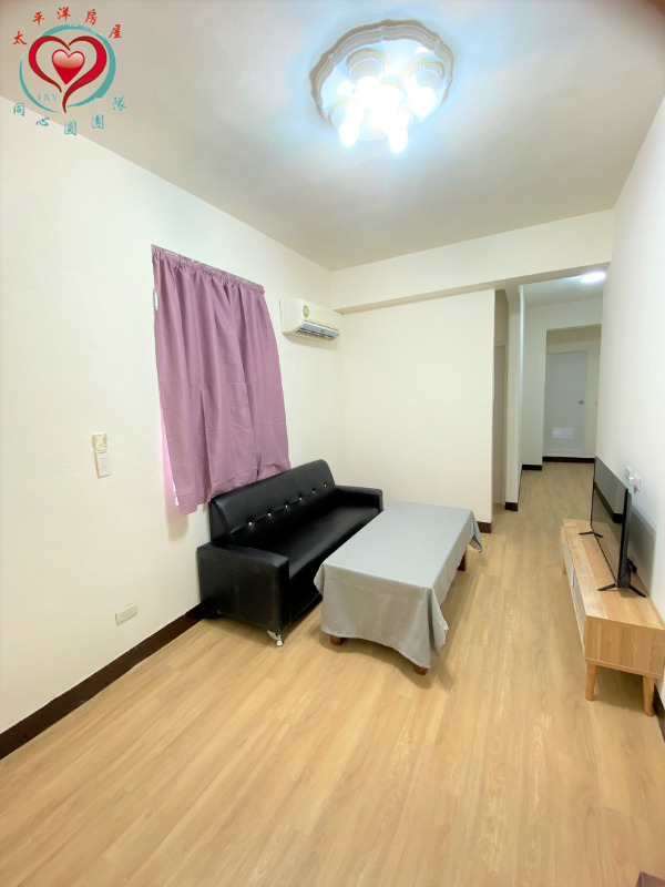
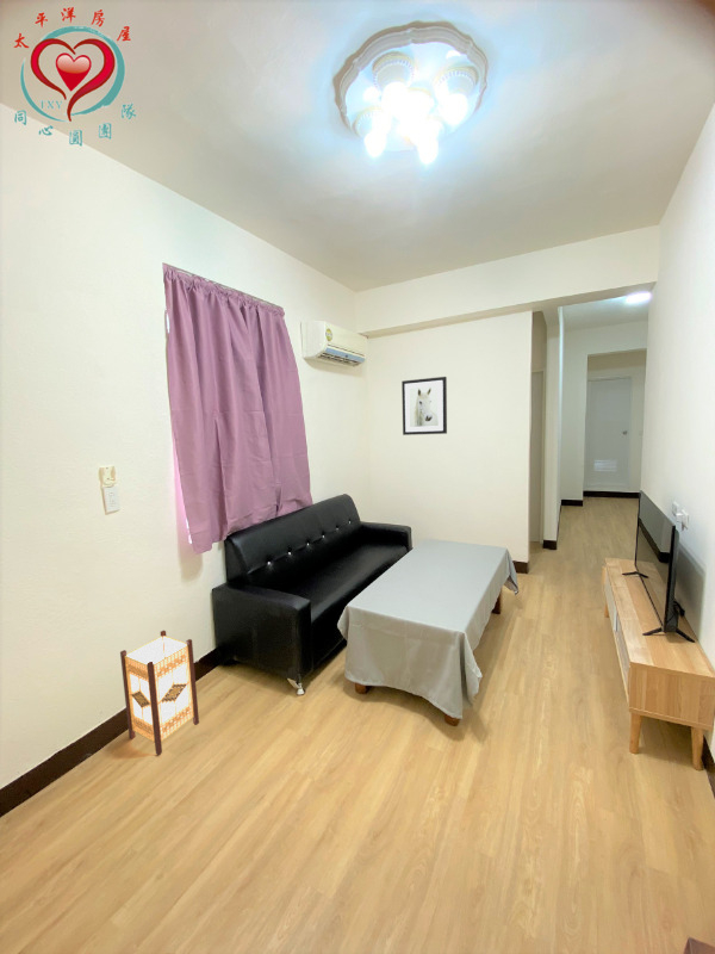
+ lantern (161, 688)
+ wall art (423, 407)
